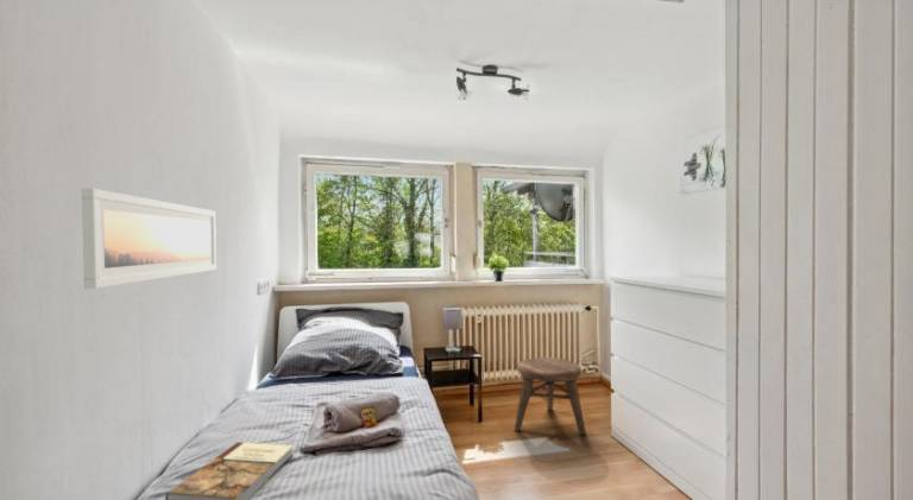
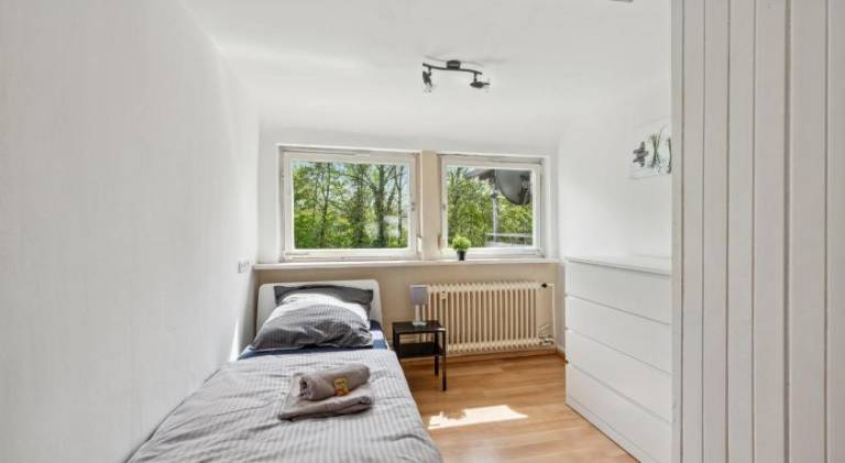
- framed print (166, 239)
- book (235, 471)
- stool (552, 394)
